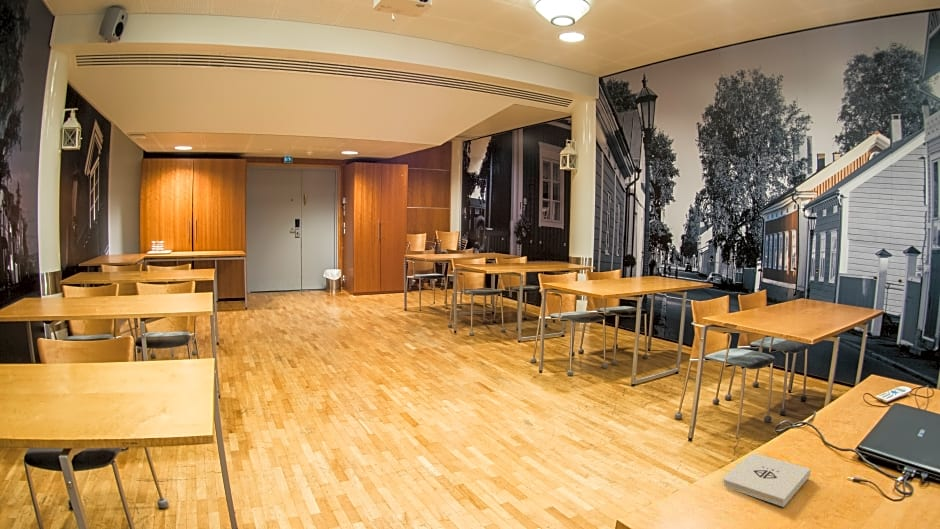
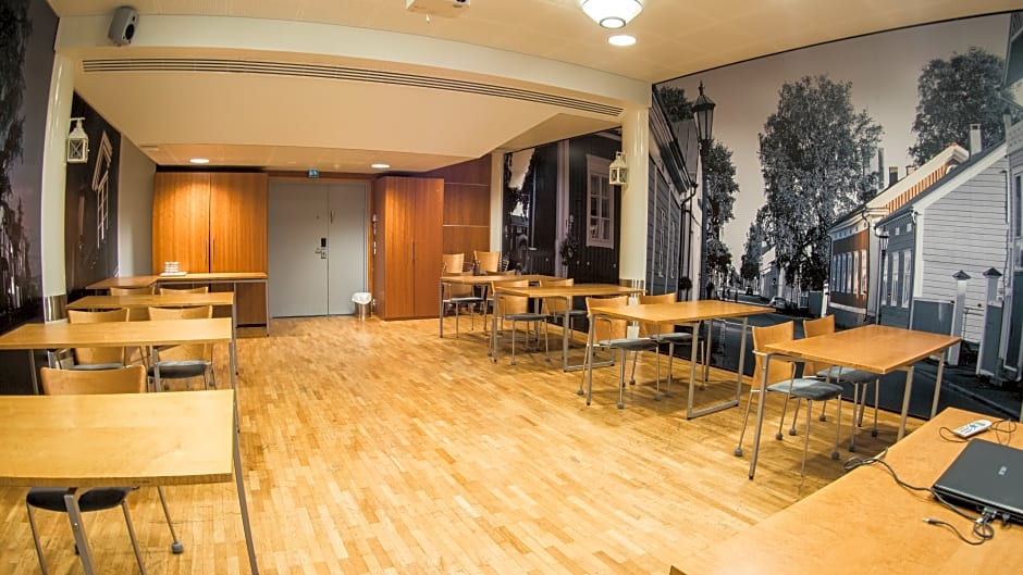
- notepad (766, 477)
